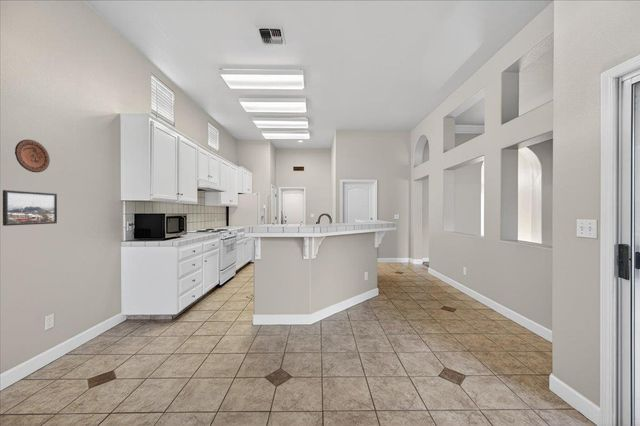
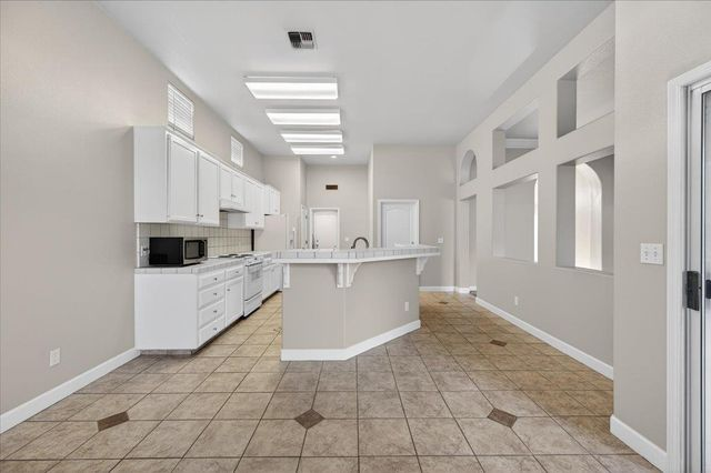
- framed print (32, 208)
- decorative plate (32, 156)
